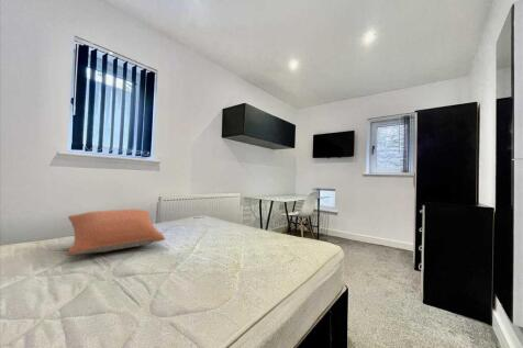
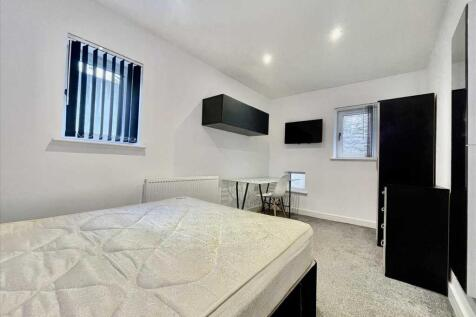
- pillow (116, 227)
